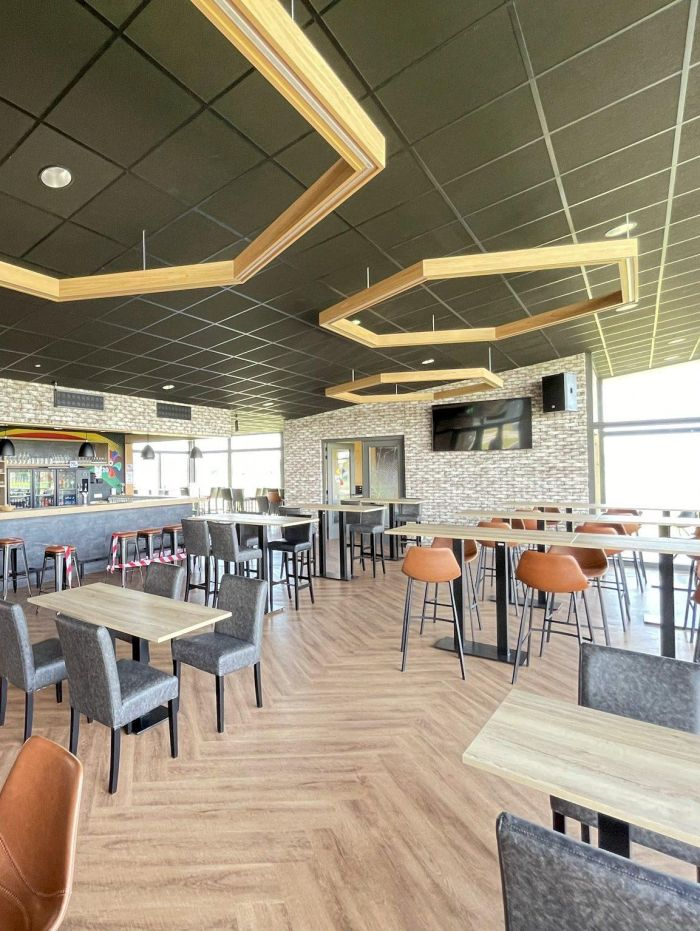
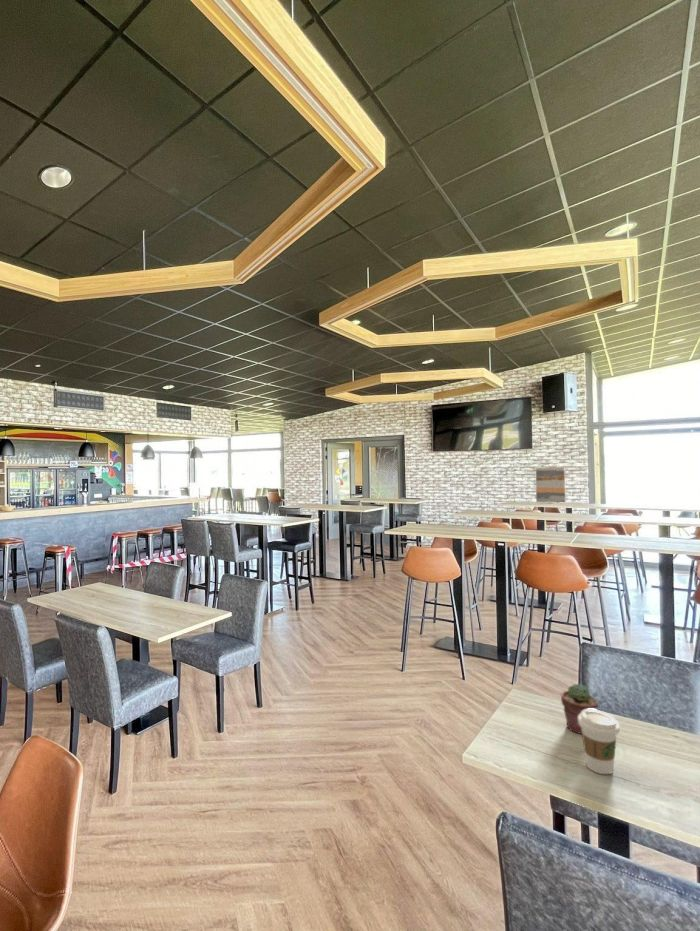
+ potted succulent (579, 706)
+ wall art (550, 485)
+ coffee cup (598, 741)
